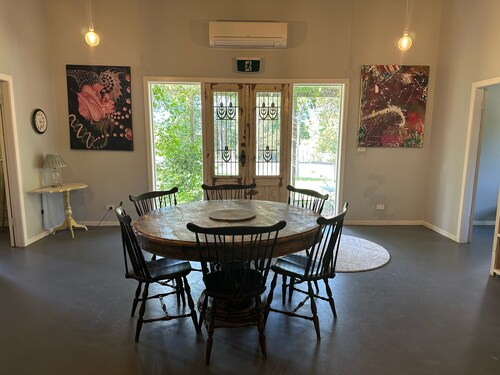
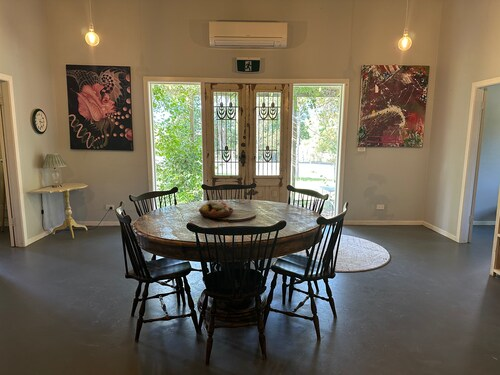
+ fruit bowl (216, 207)
